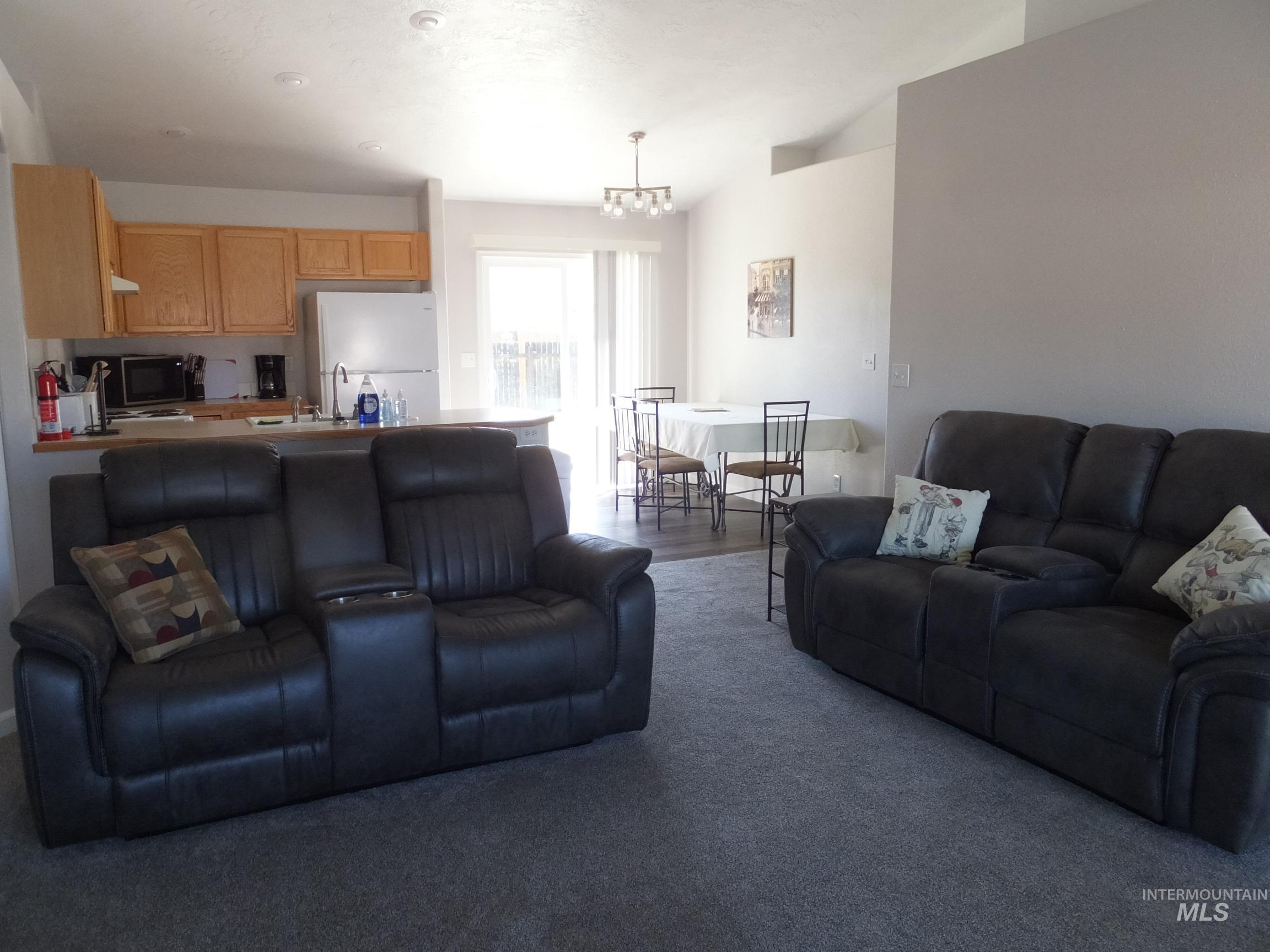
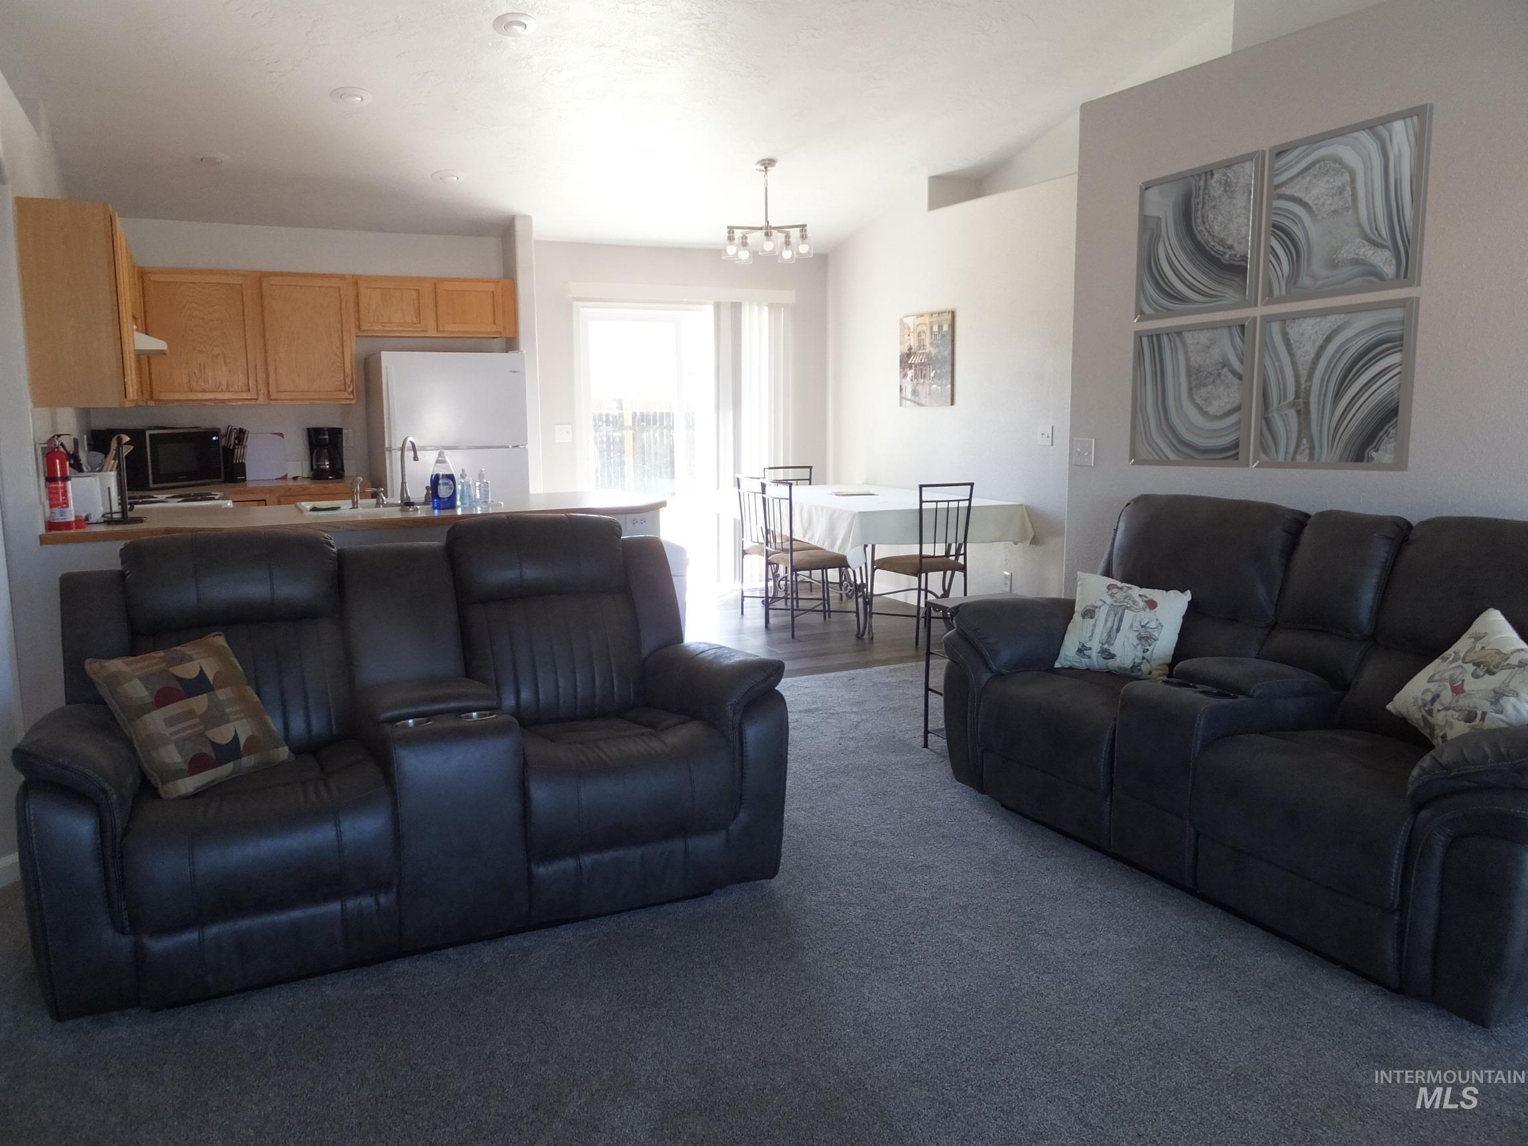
+ wall art (1257, 307)
